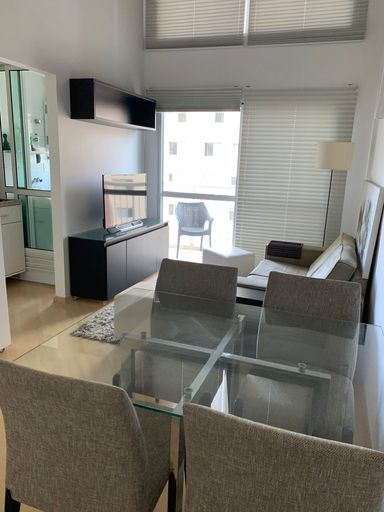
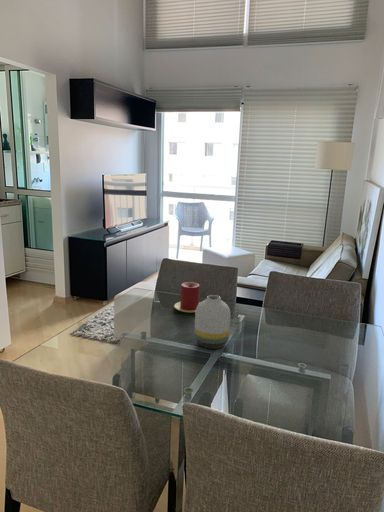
+ vase (212, 320)
+ candle (189, 296)
